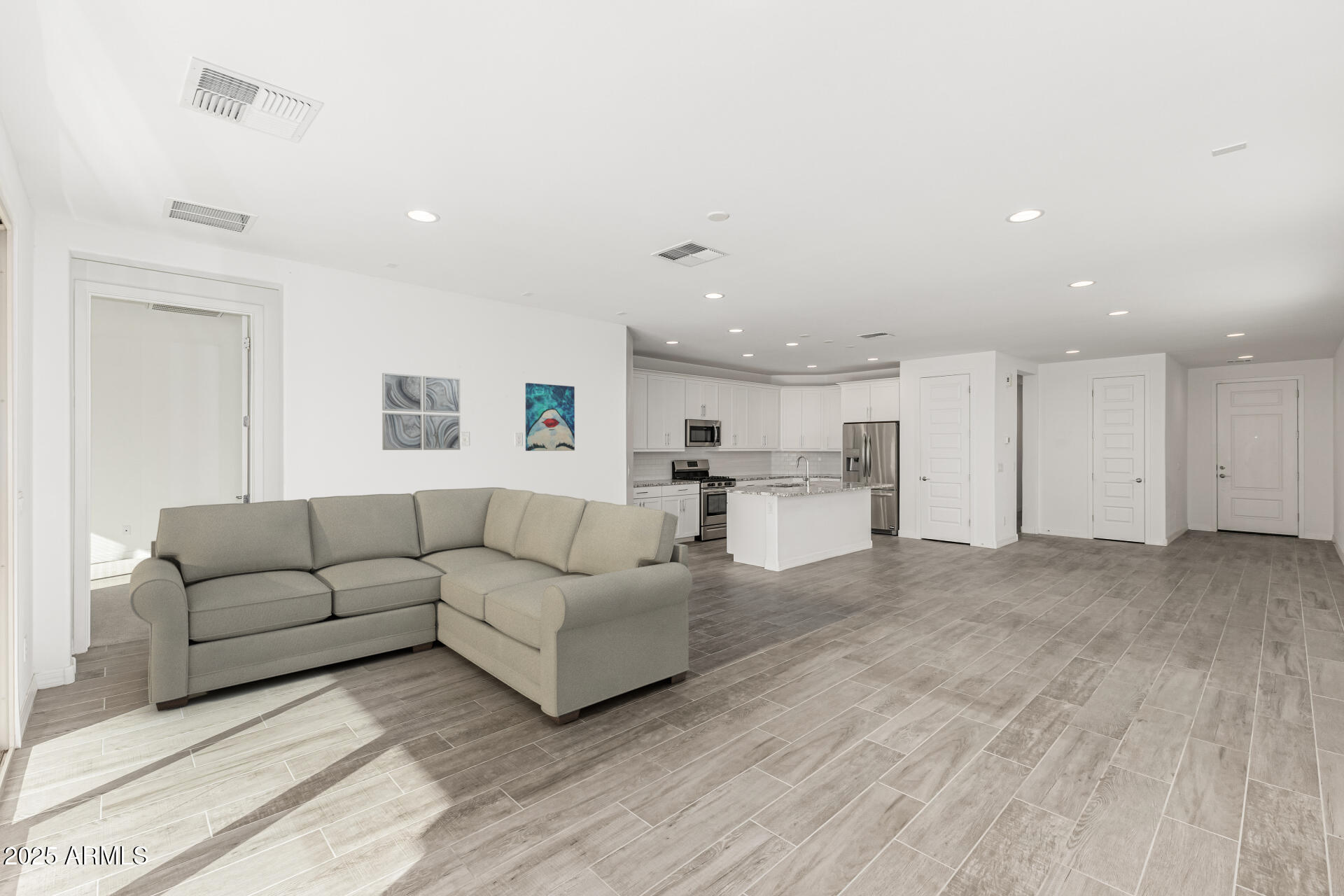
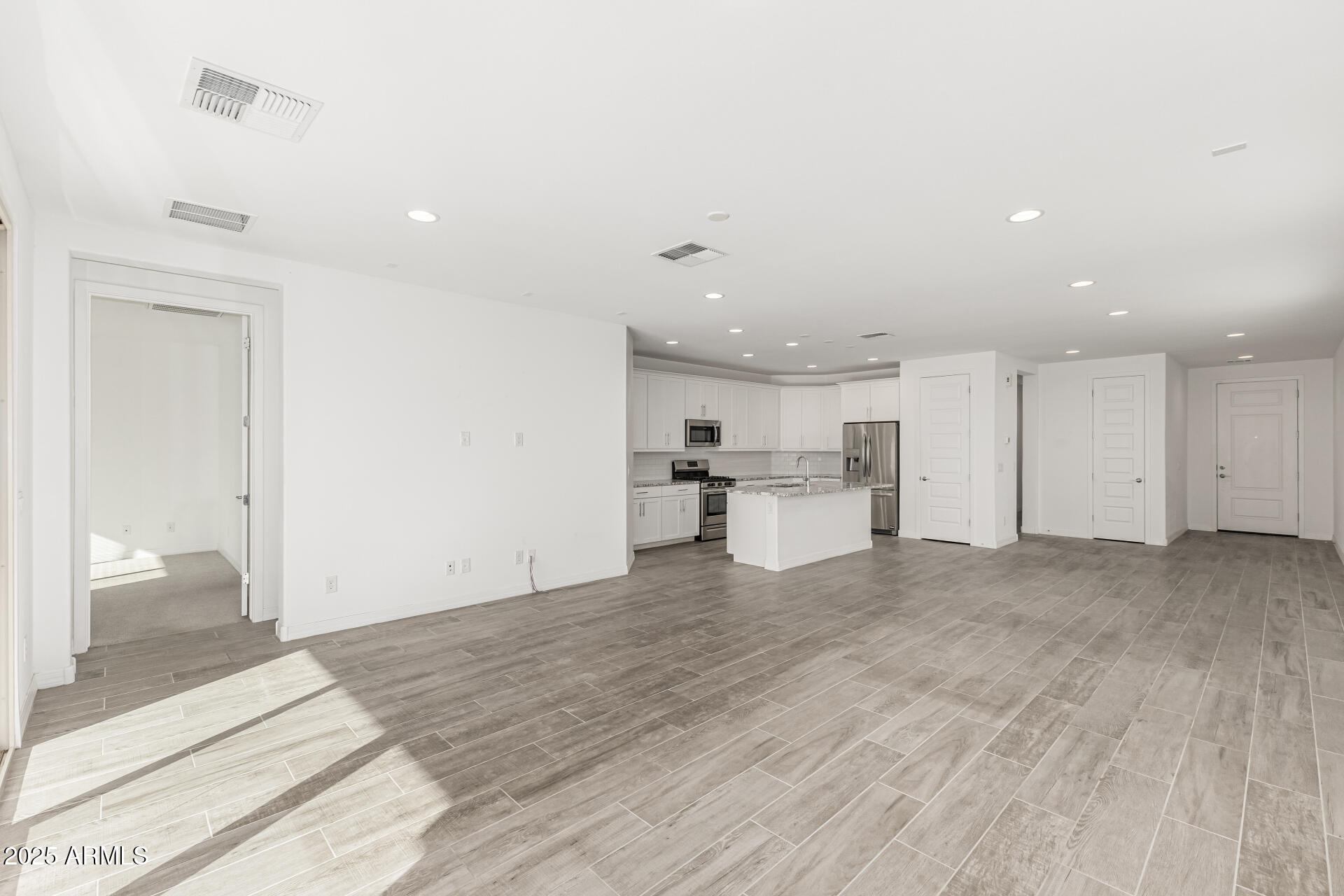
- wall art (550, 417)
- wall art (421, 414)
- sofa (406, 589)
